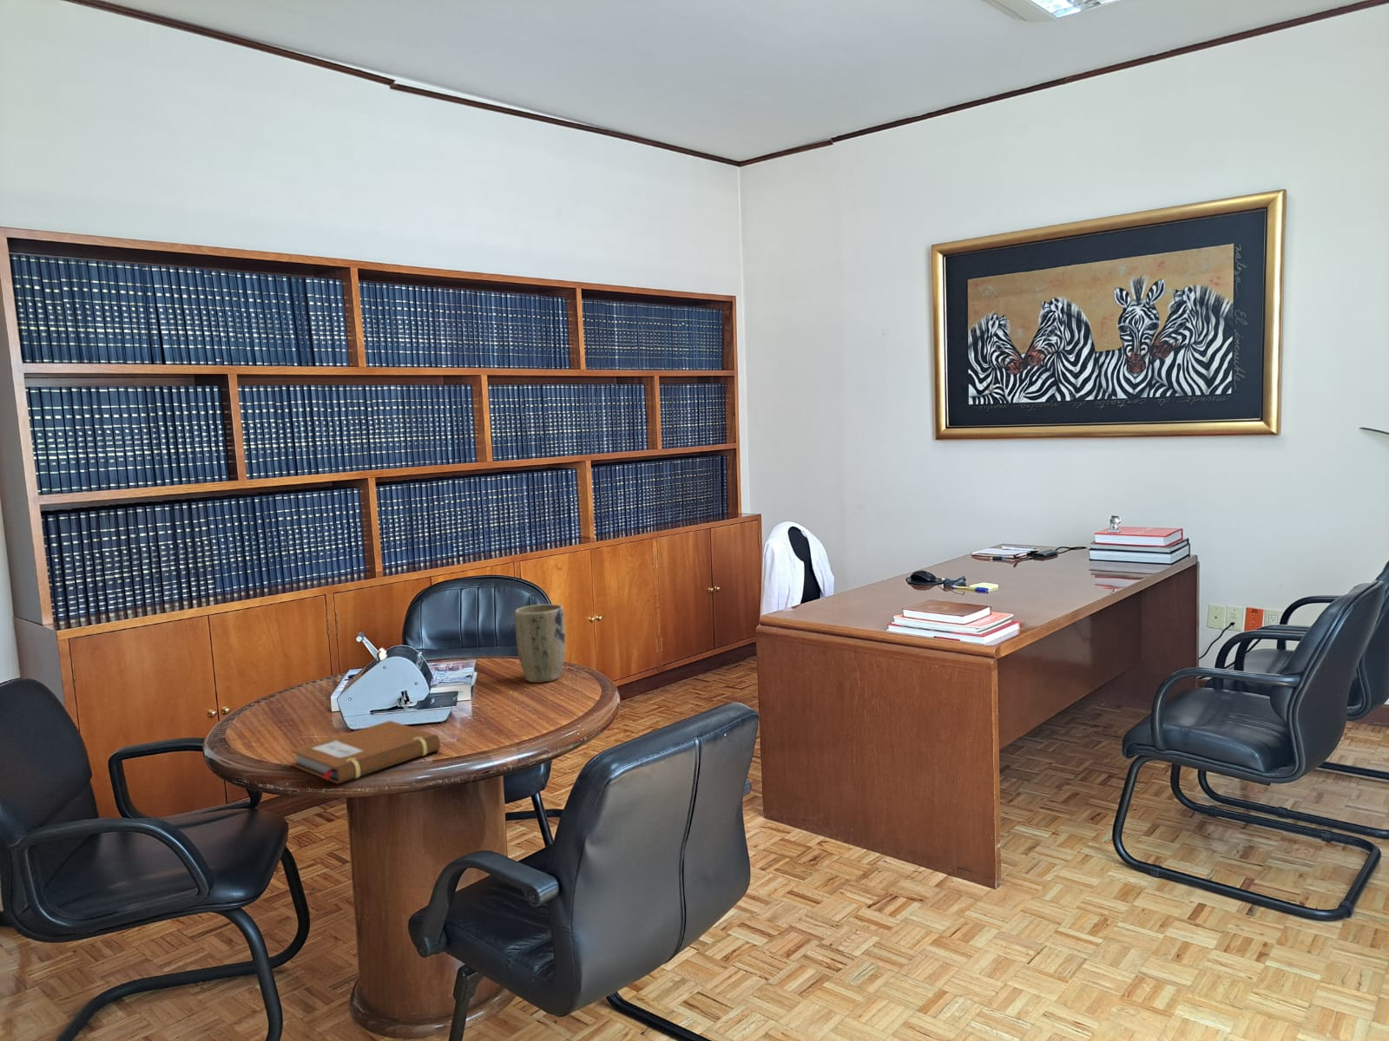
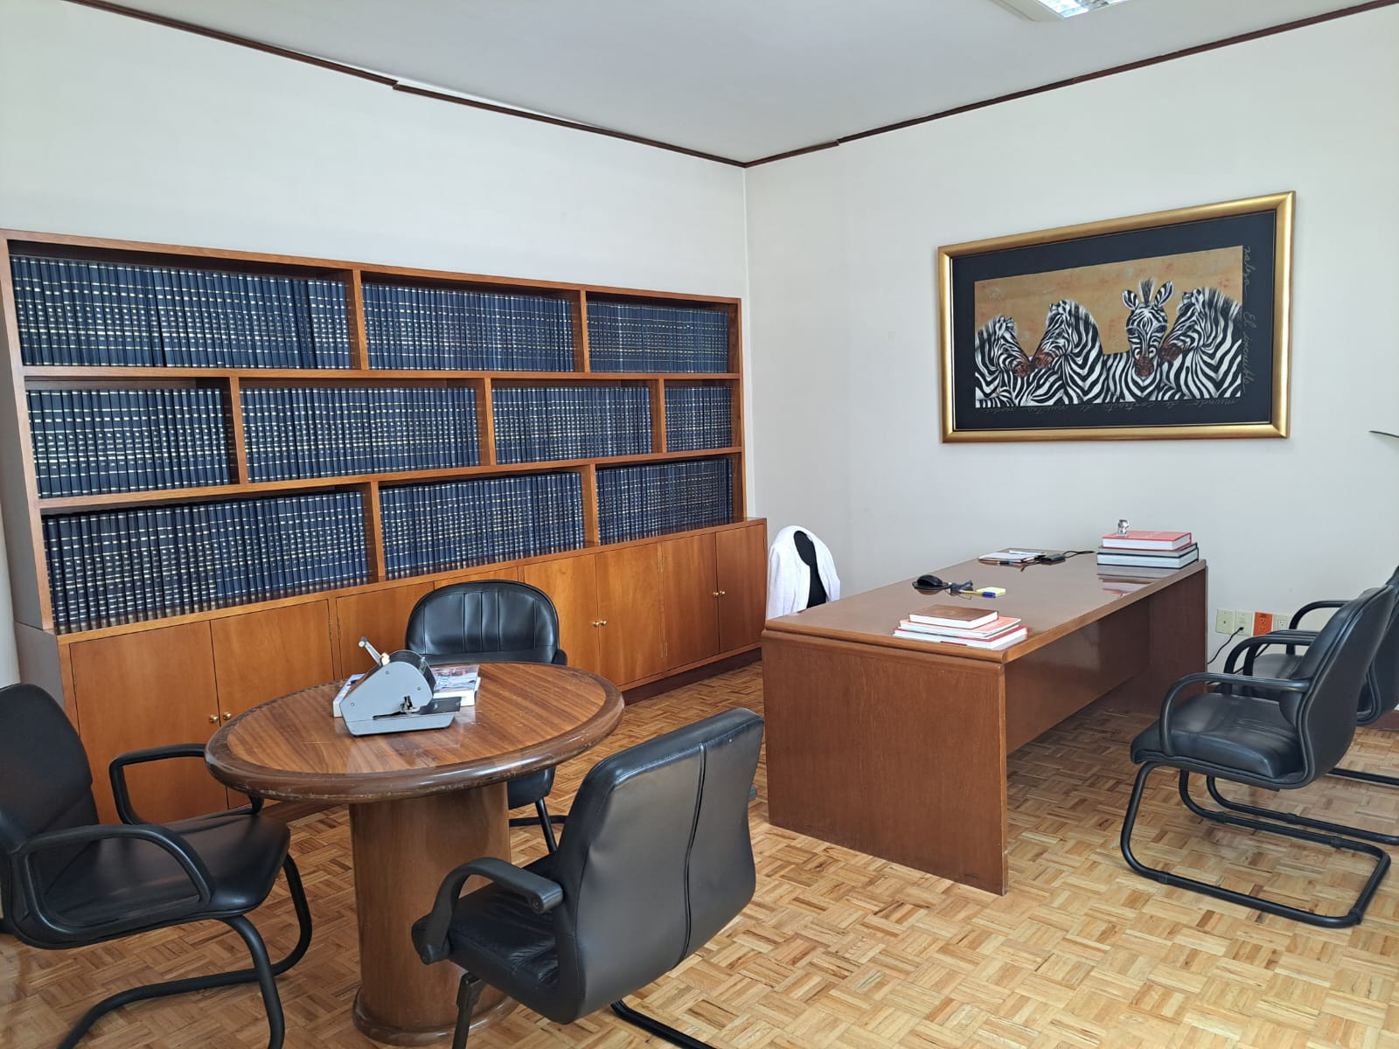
- notebook (364, 750)
- plant pot (541, 643)
